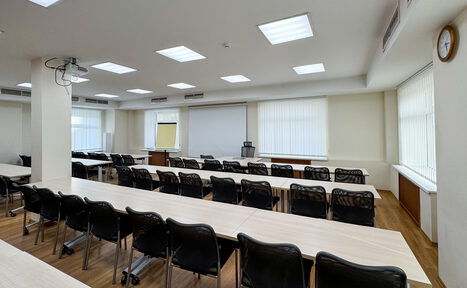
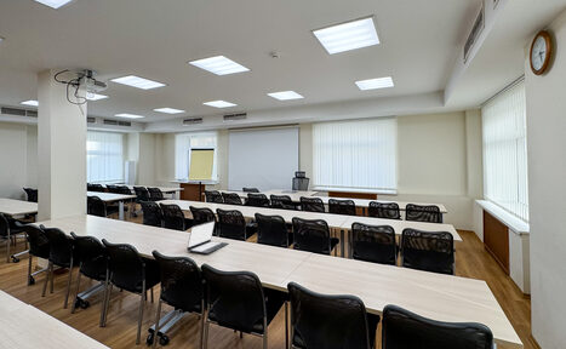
+ laptop (208, 235)
